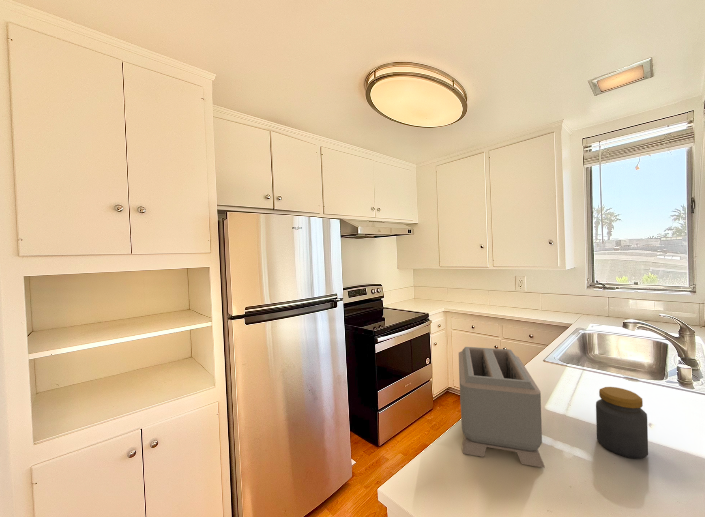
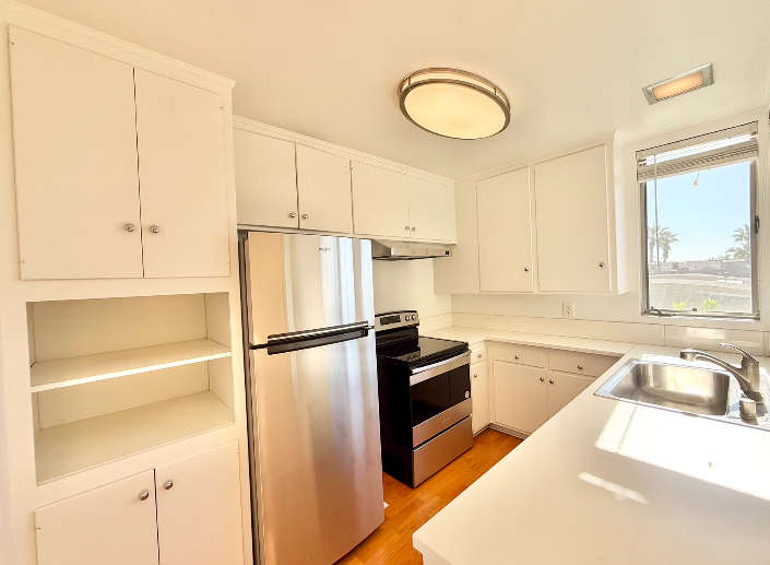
- jar (620, 419)
- toaster (492, 391)
